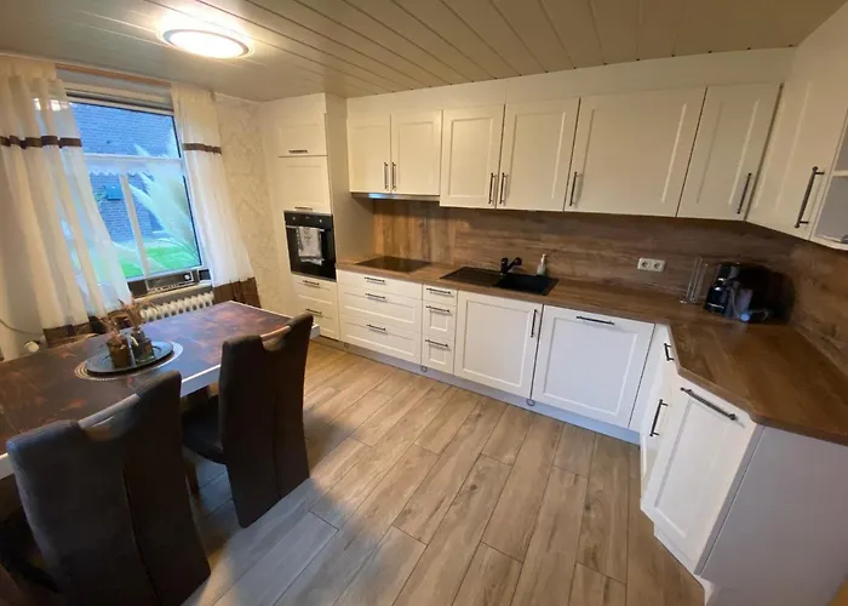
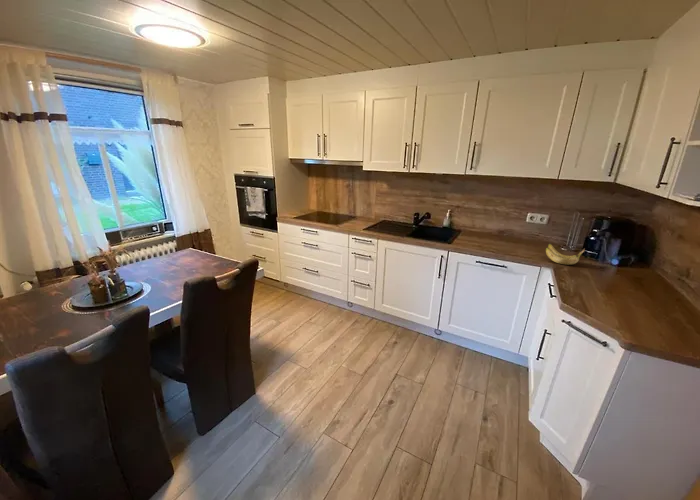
+ banana (561, 254)
